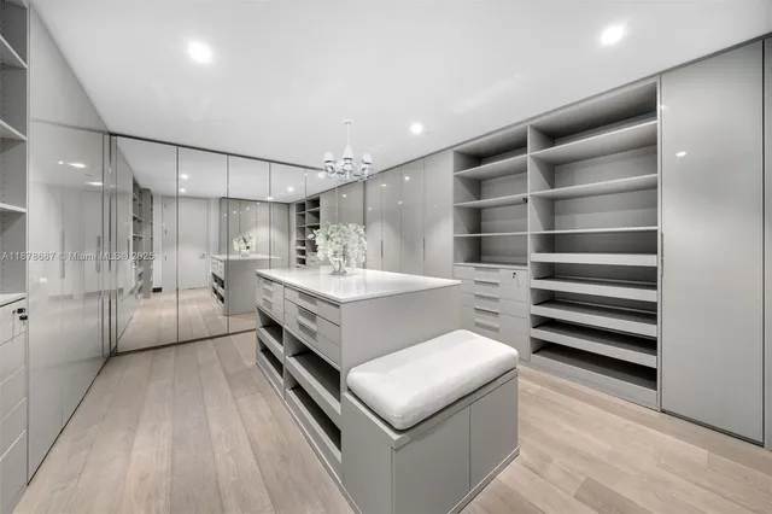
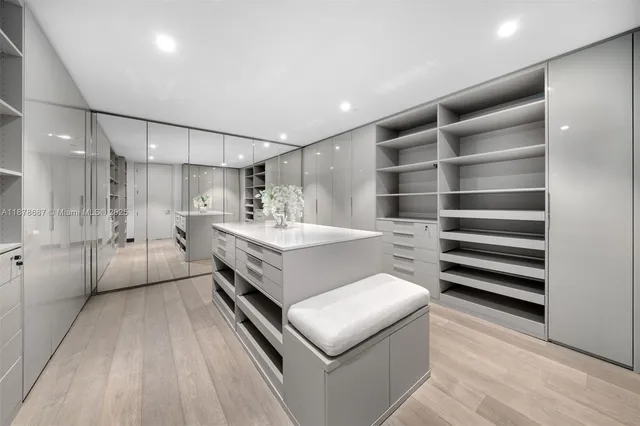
- chandelier (347, 150)
